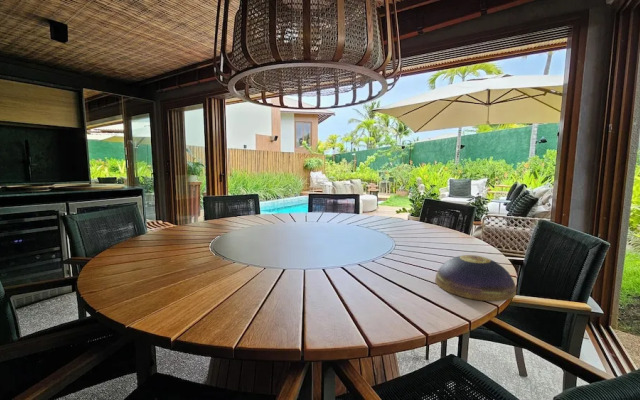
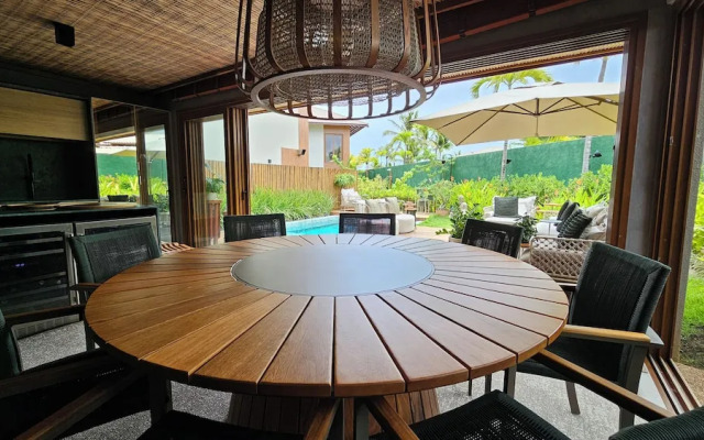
- decorative bowl (474, 271)
